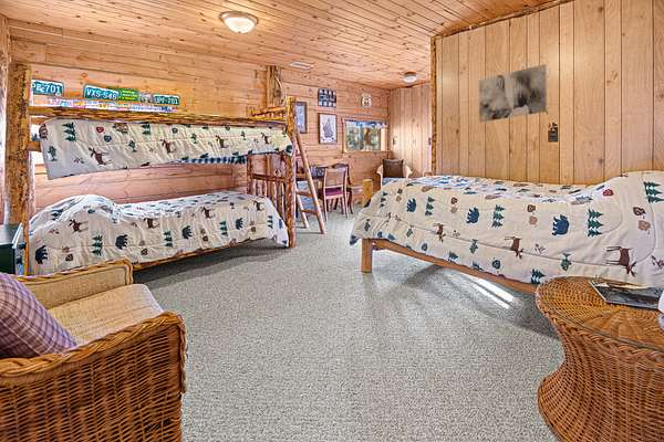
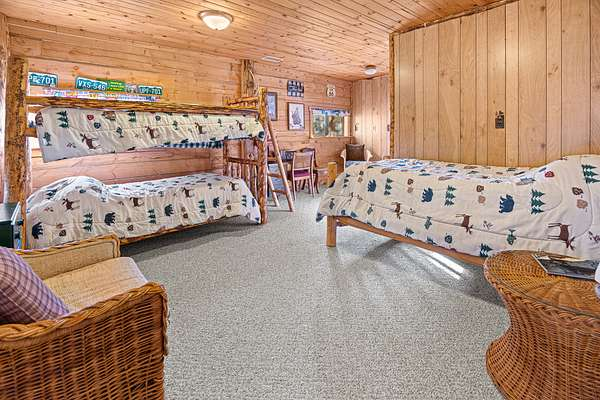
- wall art (510, 94)
